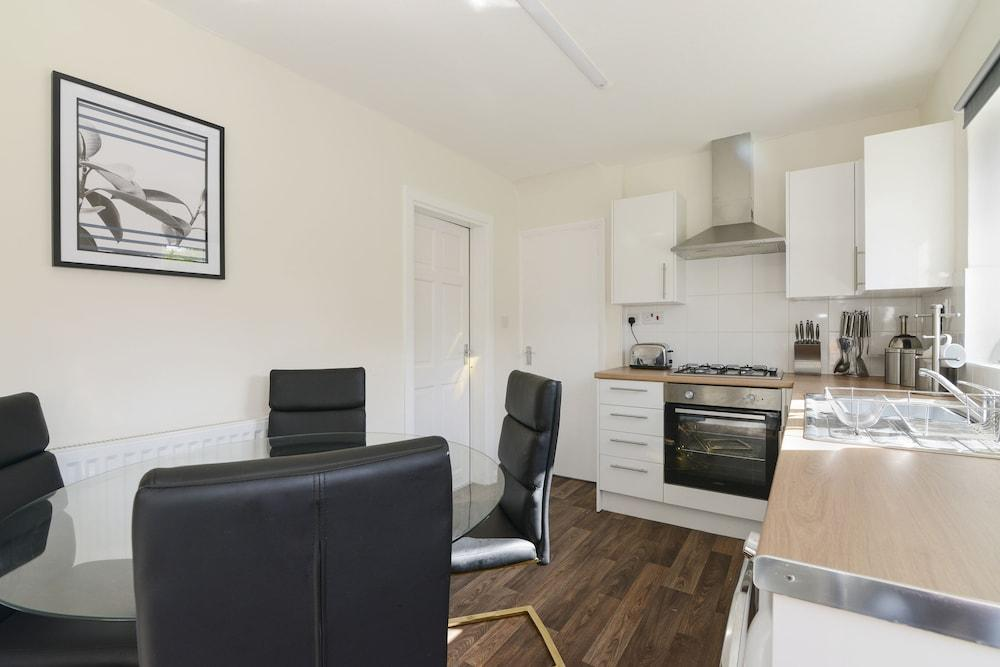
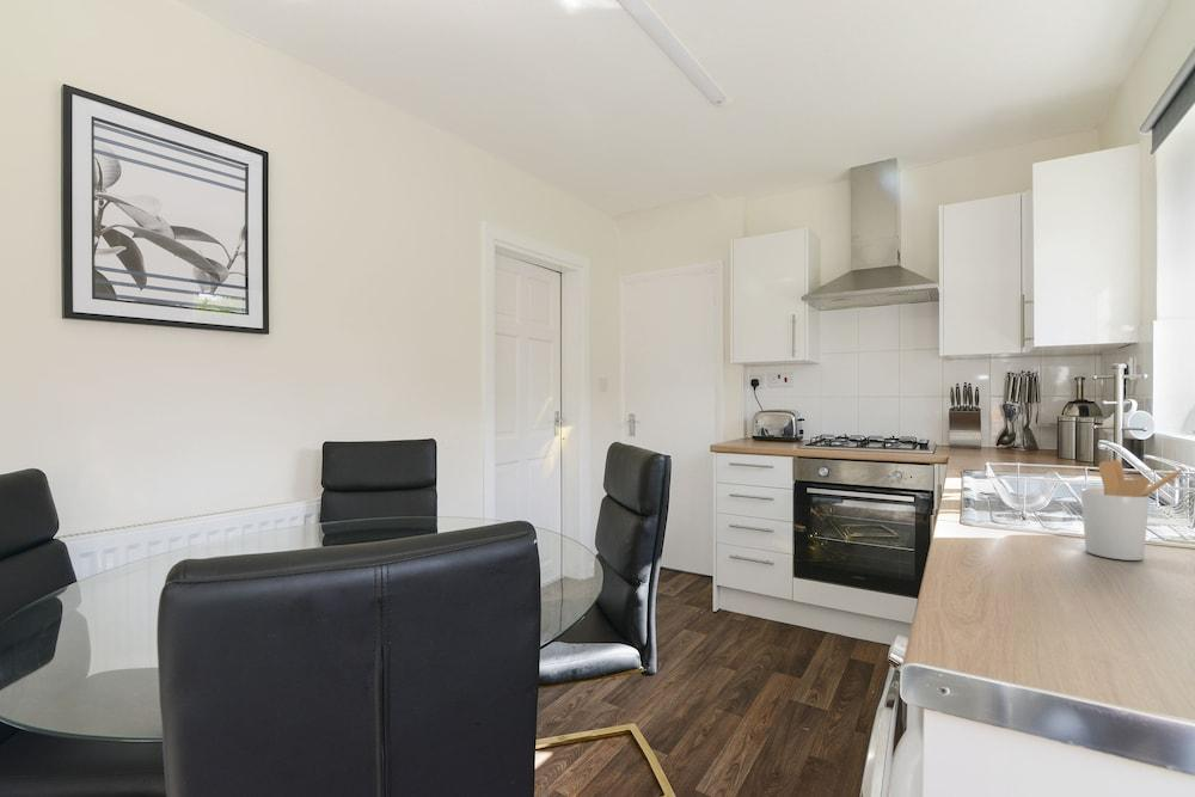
+ utensil holder (1132, 509)
